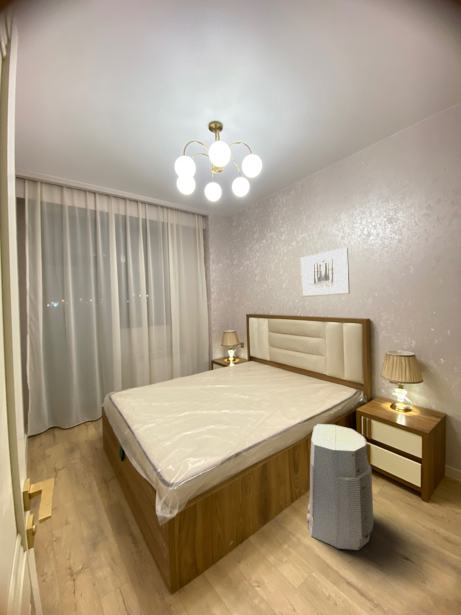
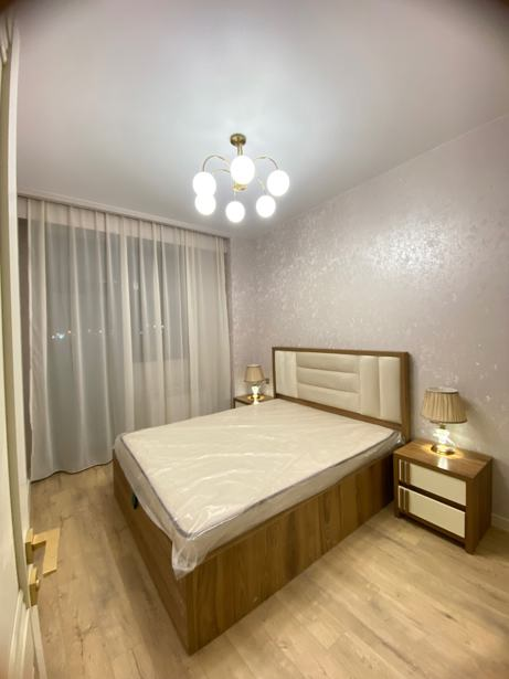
- air purifier (337, 480)
- wall art (323, 274)
